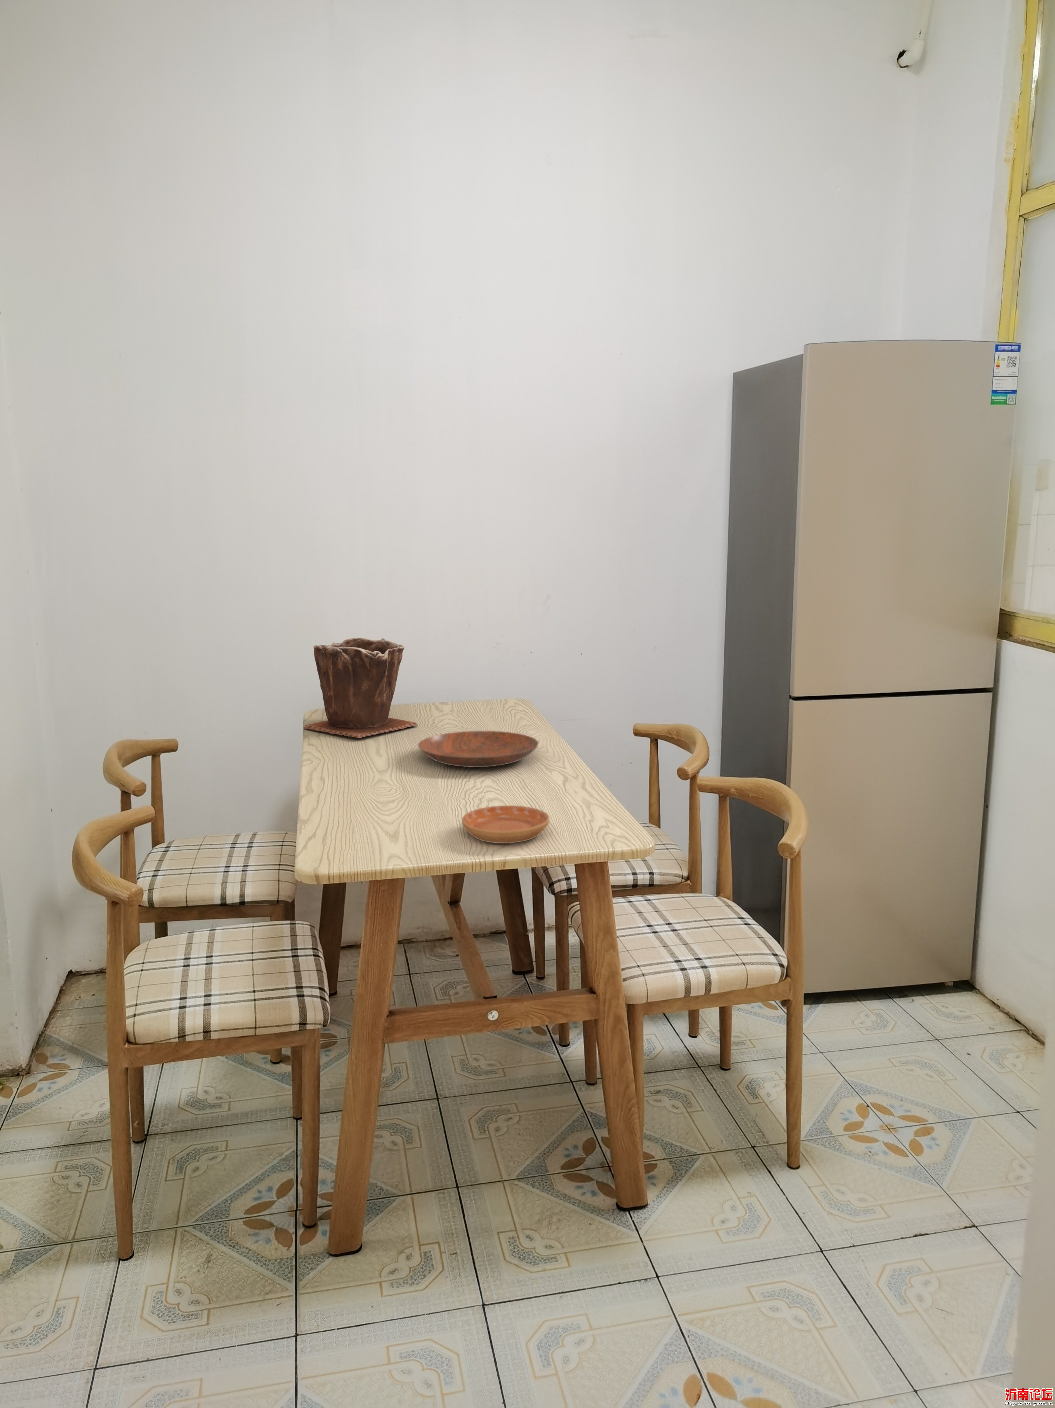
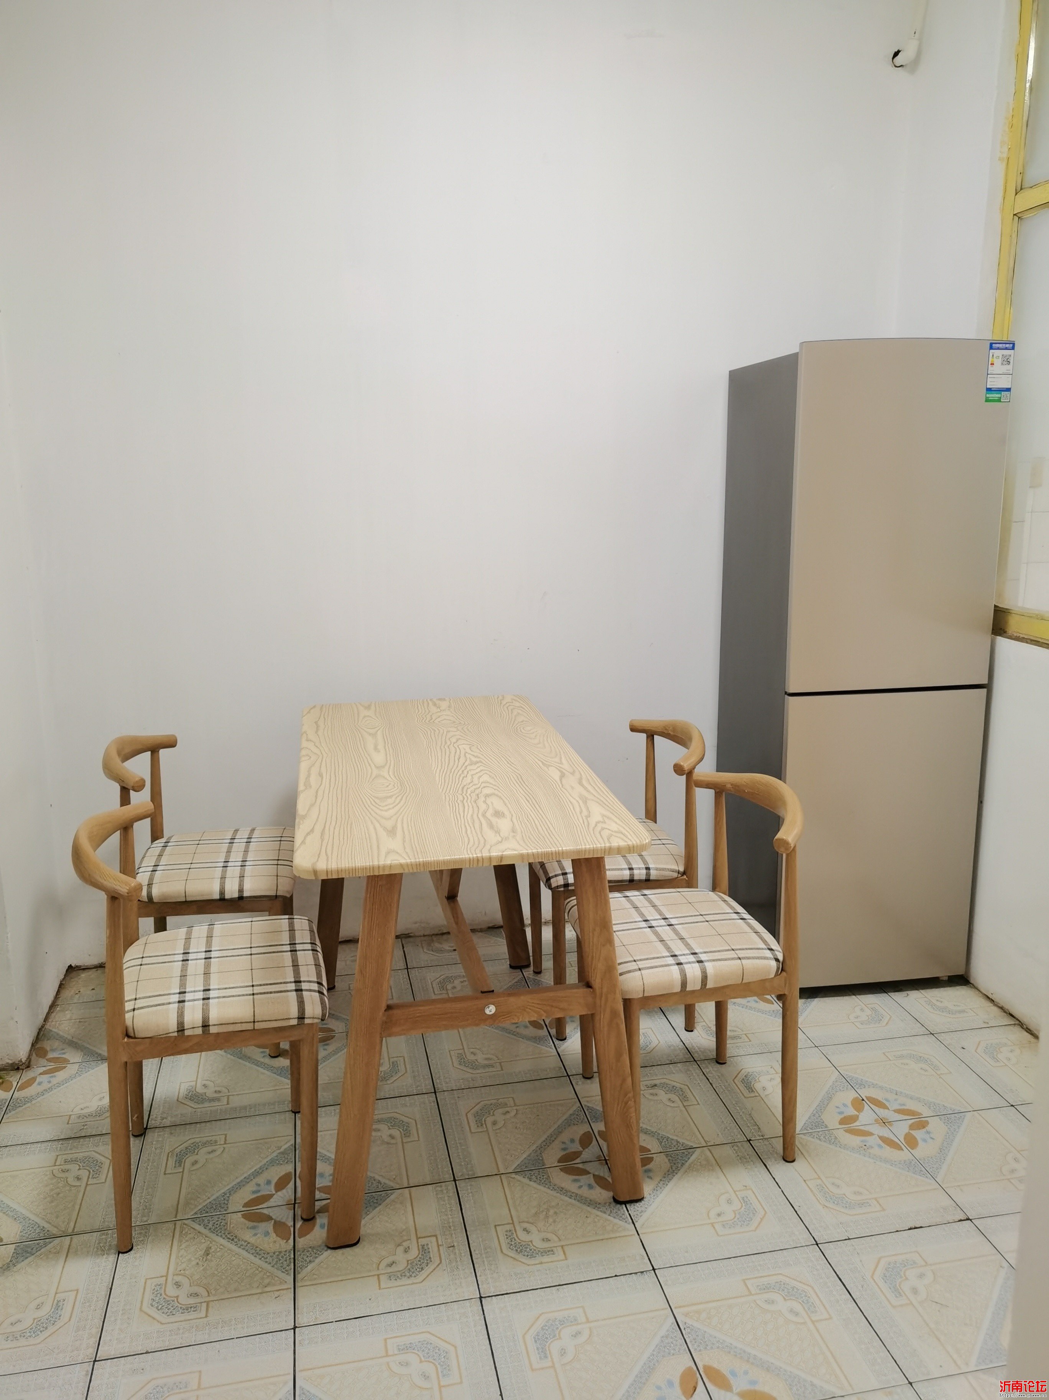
- saucer (505, 825)
- bowl (479, 751)
- plant pot (360, 684)
